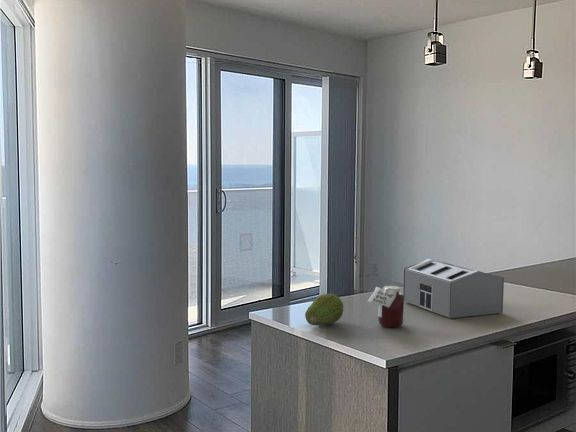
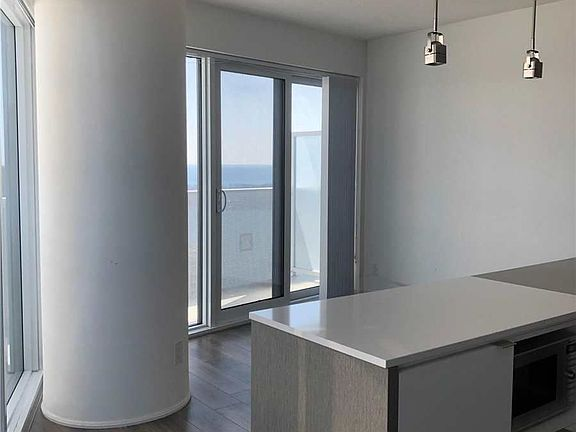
- fruit (324, 309)
- jar (387, 306)
- toaster (451, 285)
